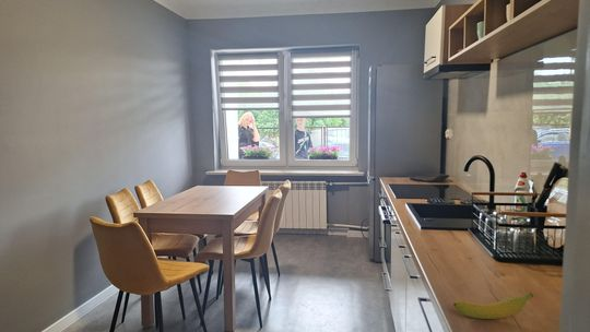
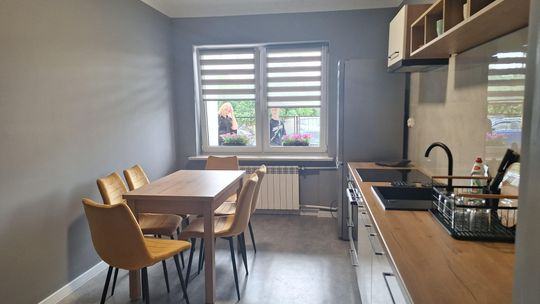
- banana (493, 305)
